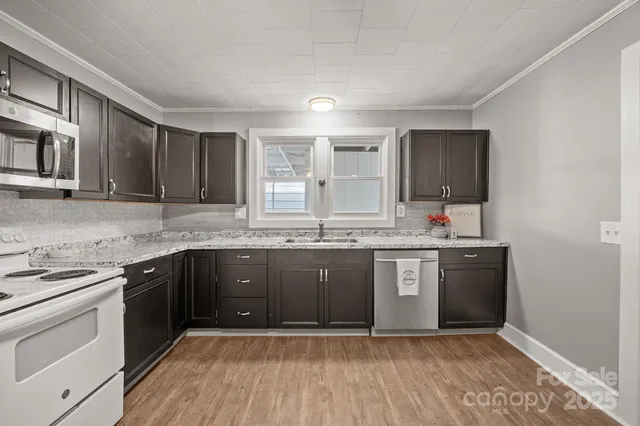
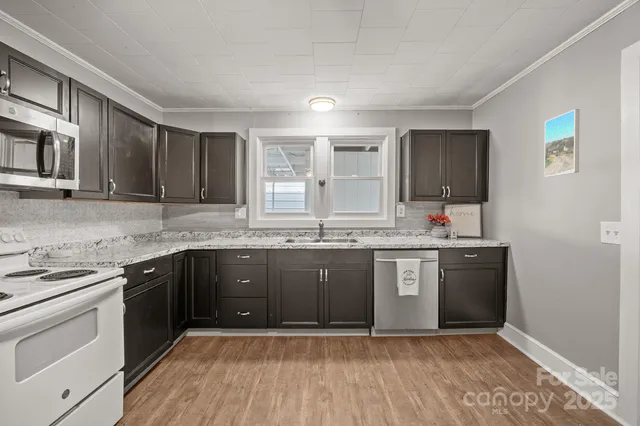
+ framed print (560, 145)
